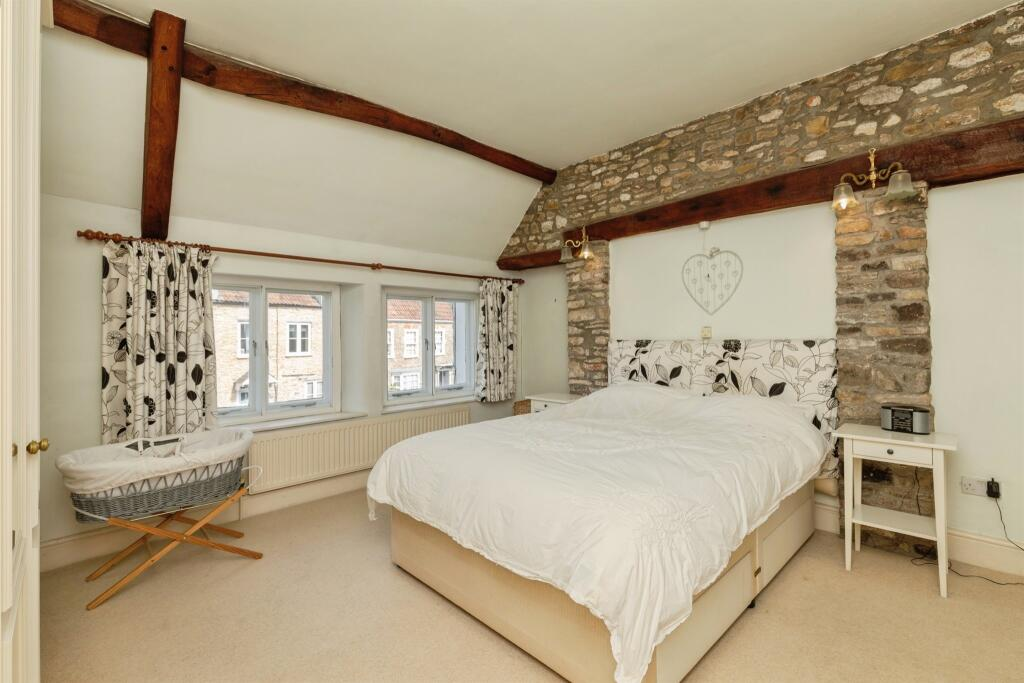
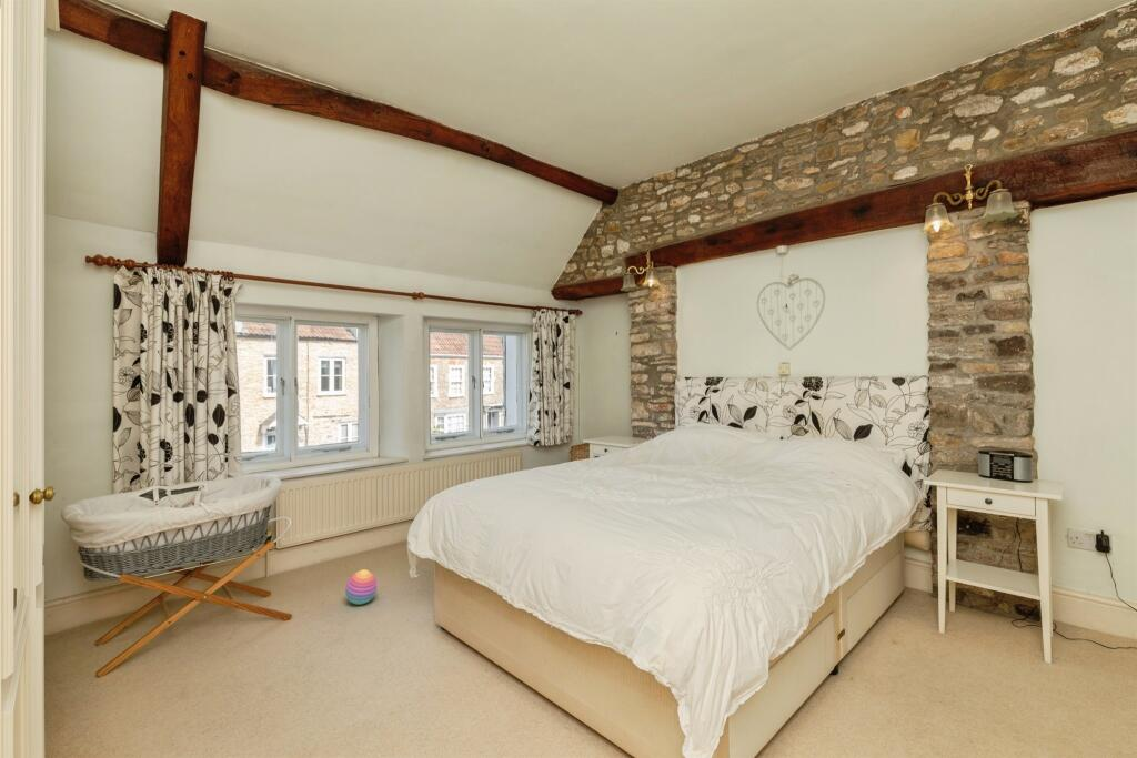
+ stacking toy (361, 585)
